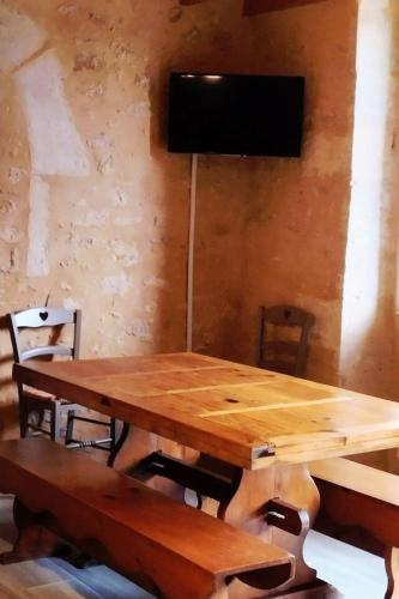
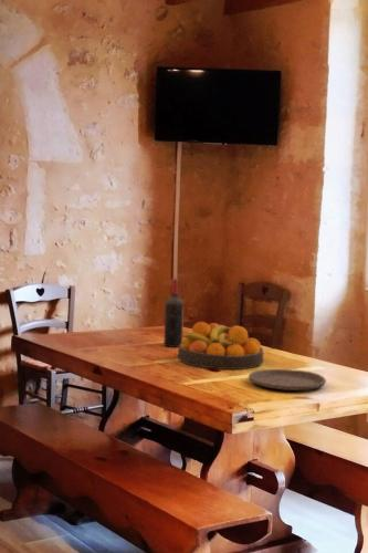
+ plate (286, 379)
+ wine bottle (174, 312)
+ fruit bowl (221, 342)
